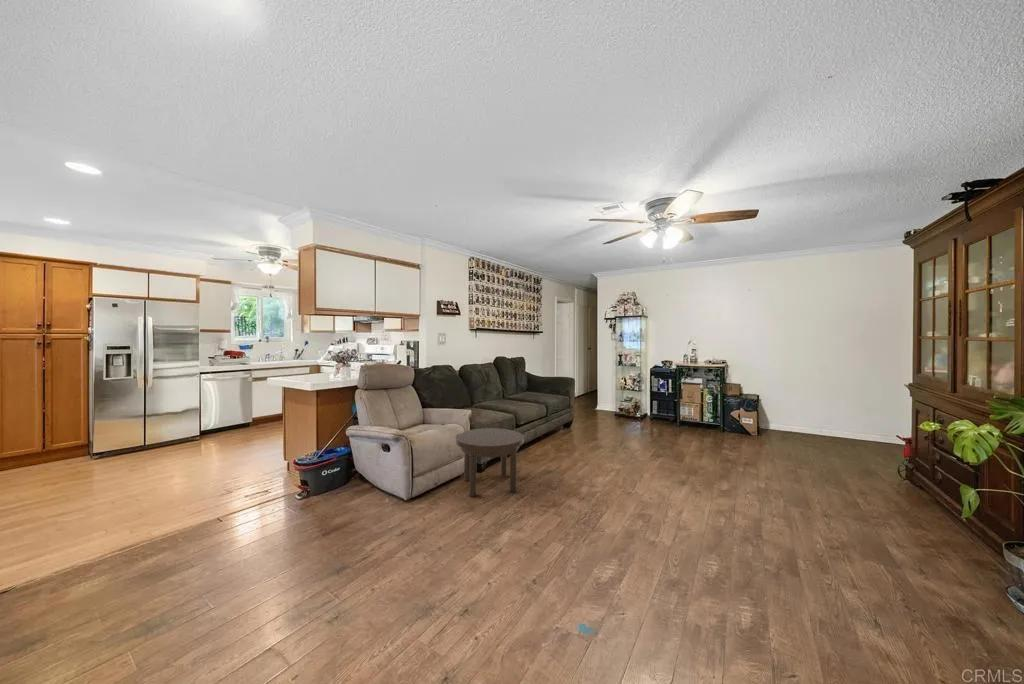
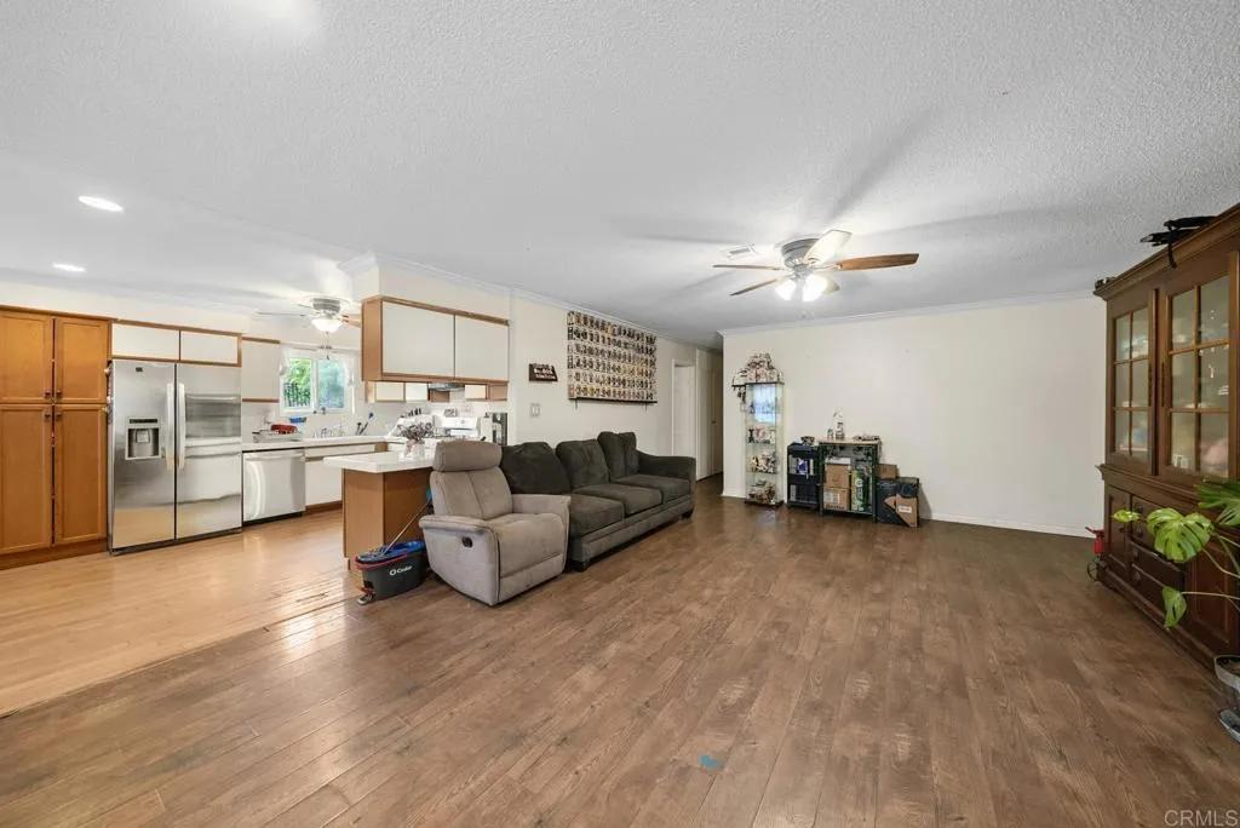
- side table (489, 456)
